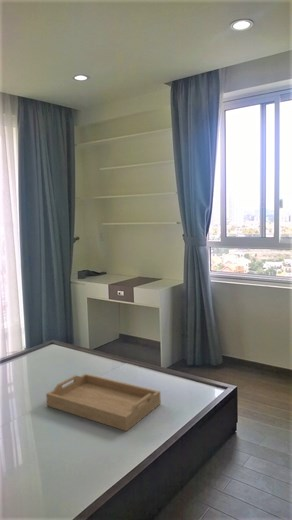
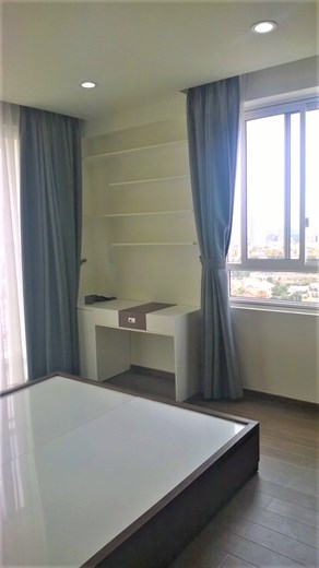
- serving tray (103, 396)
